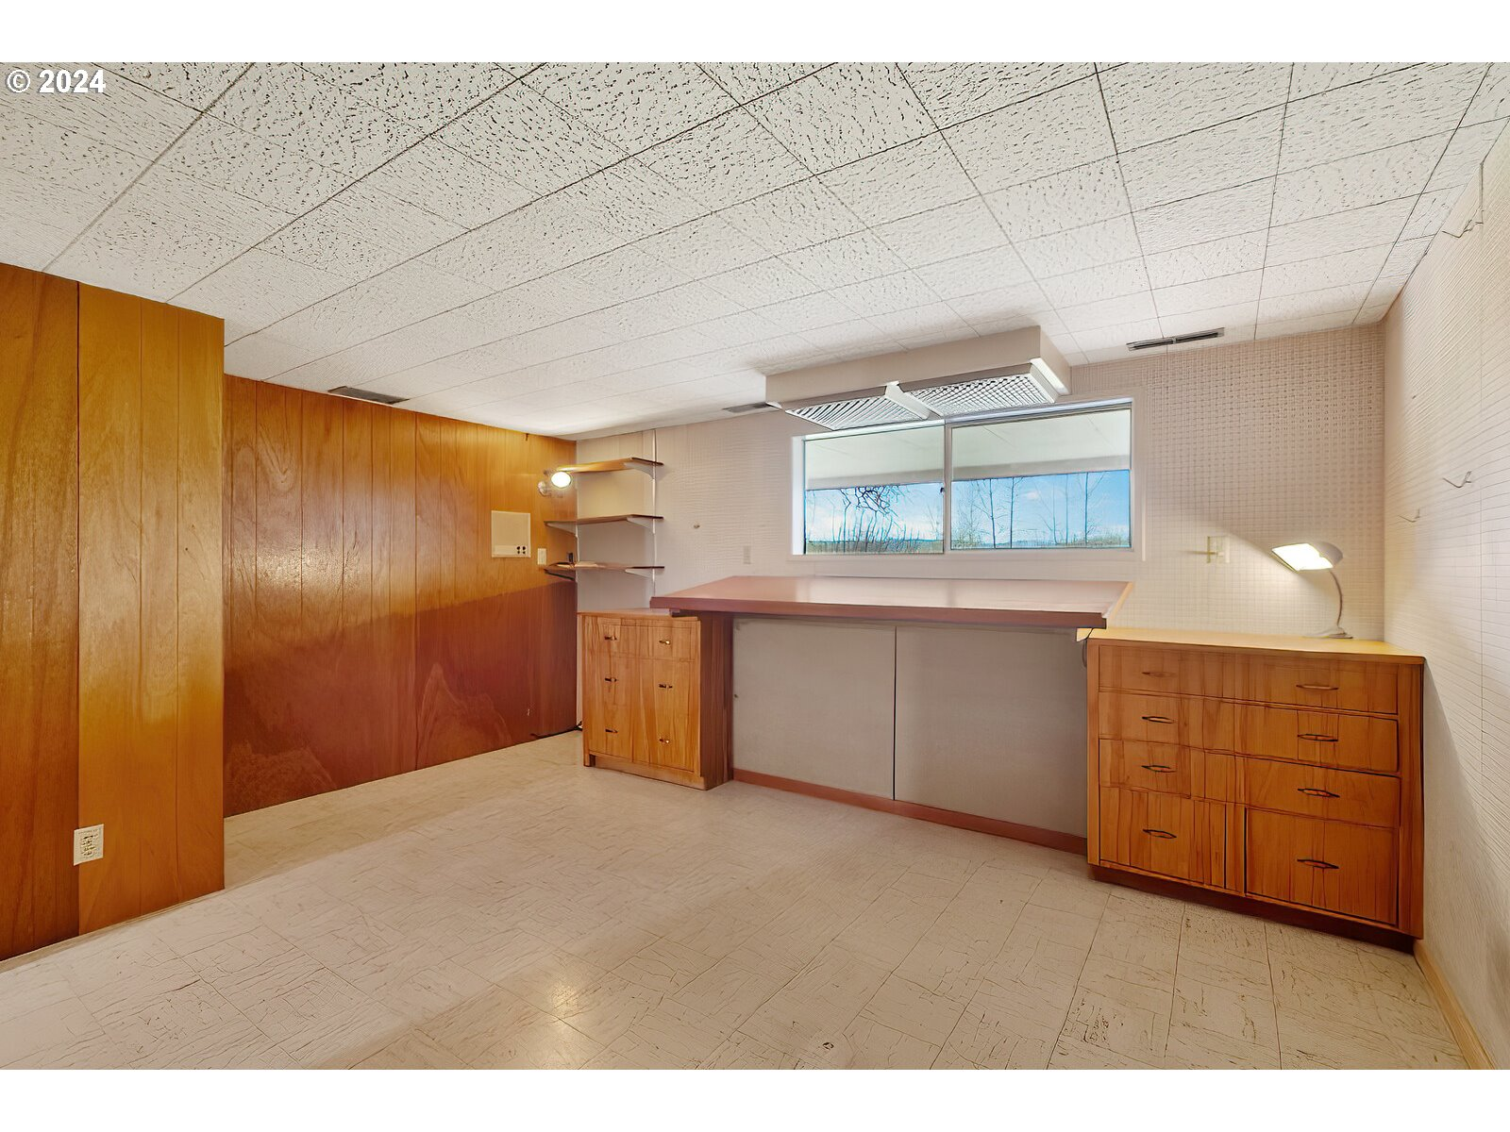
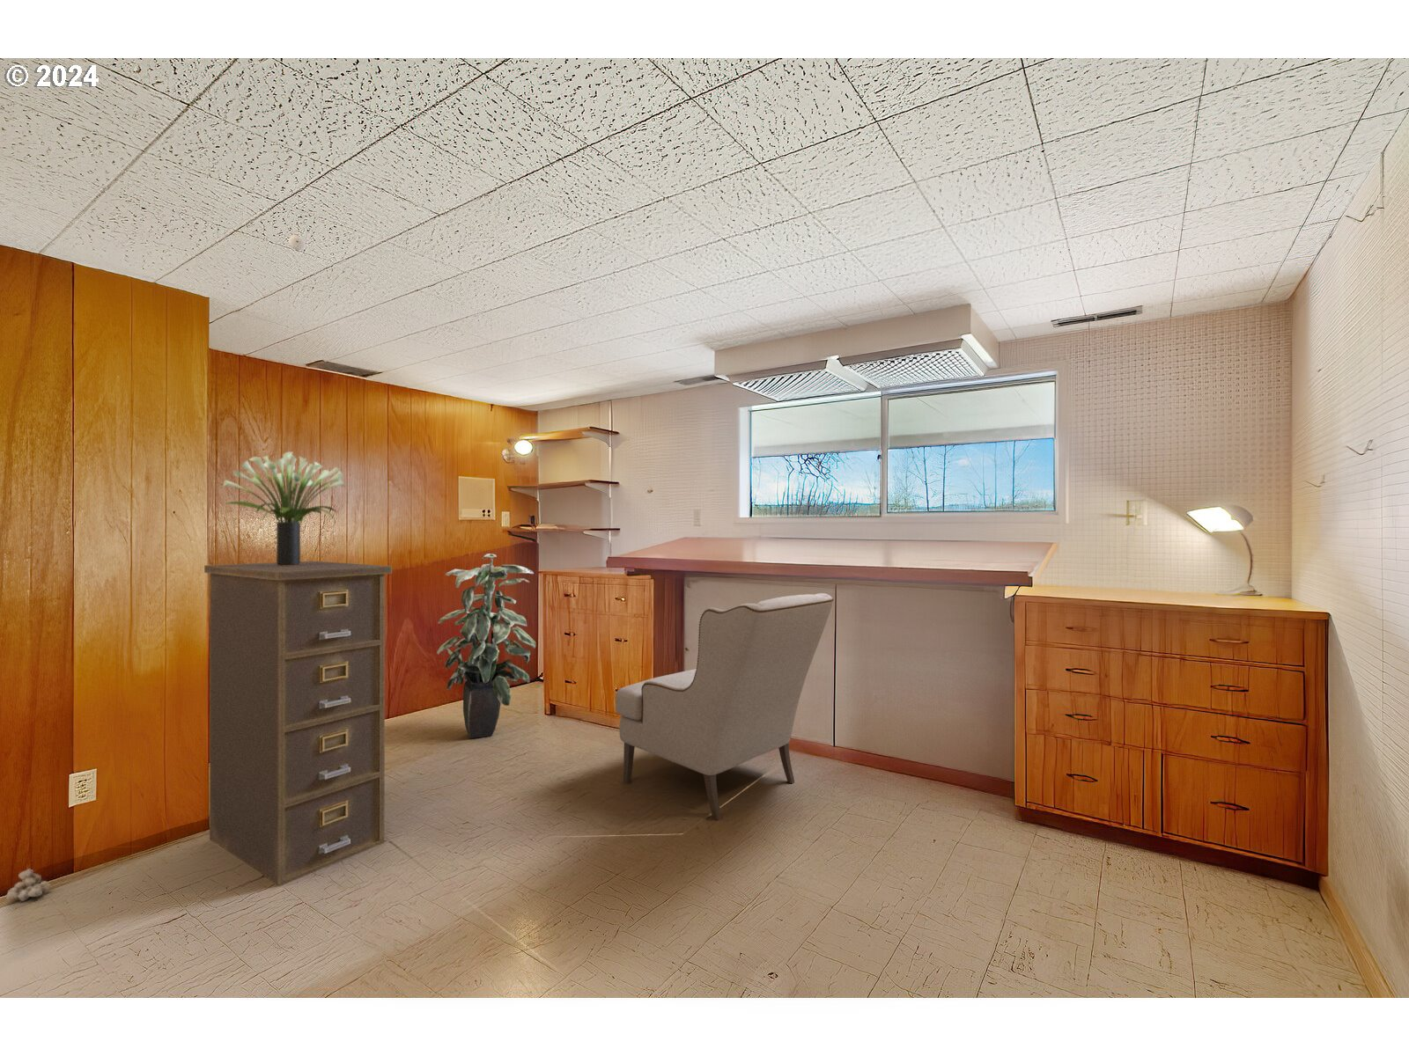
+ potted plant (284, 508)
+ smoke detector (296, 243)
+ indoor plant (488, 646)
+ filing cabinet (296, 703)
+ decorative ball (28, 884)
+ chair (723, 689)
